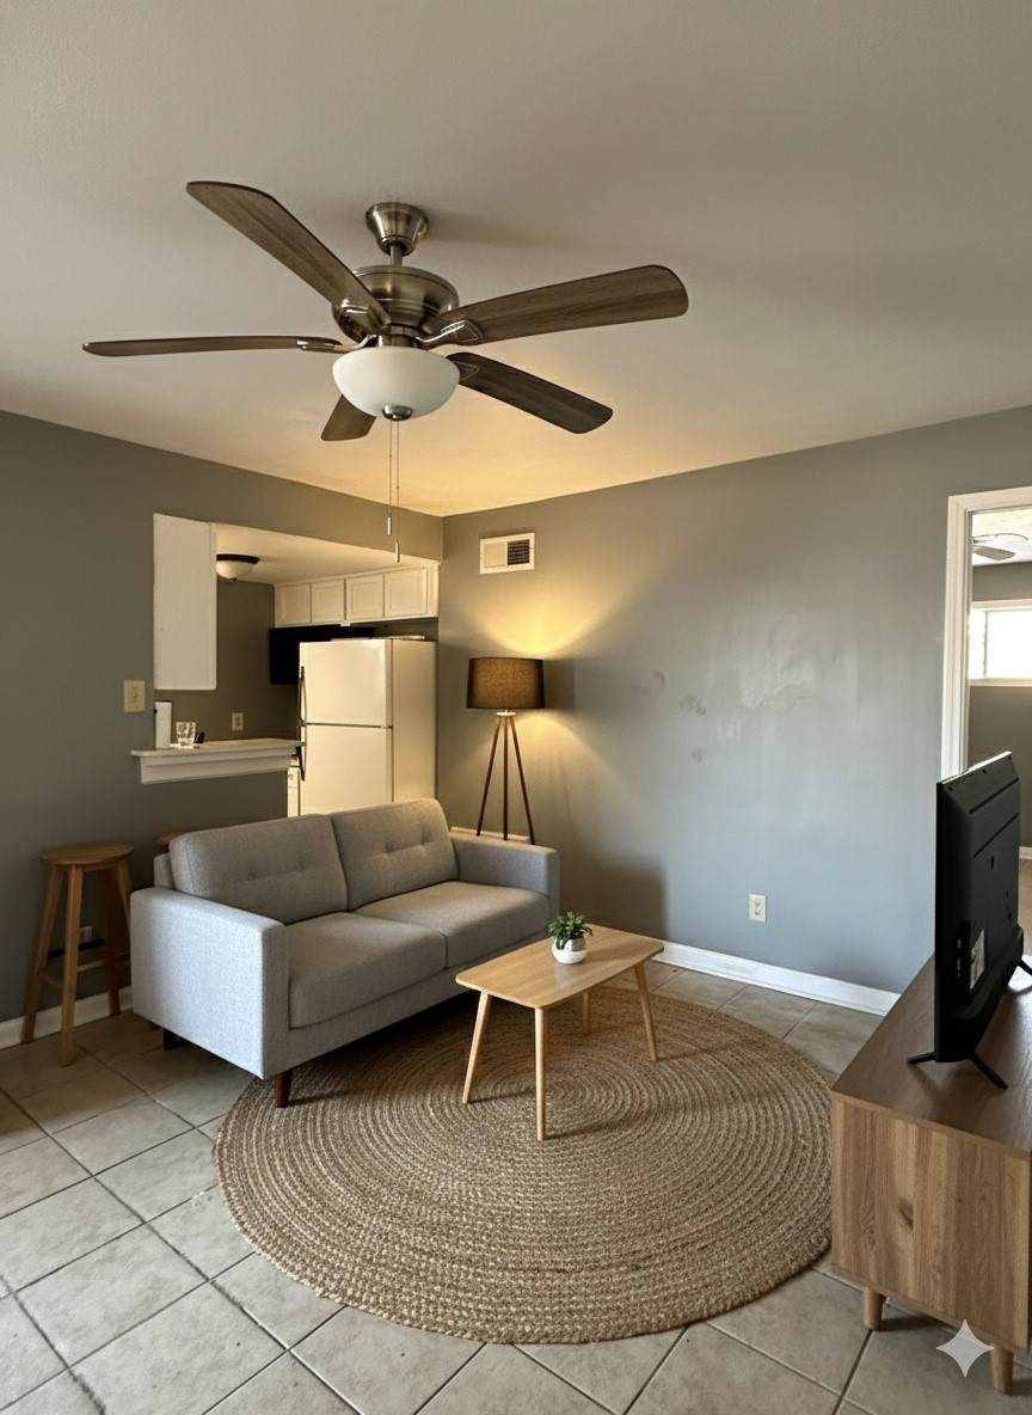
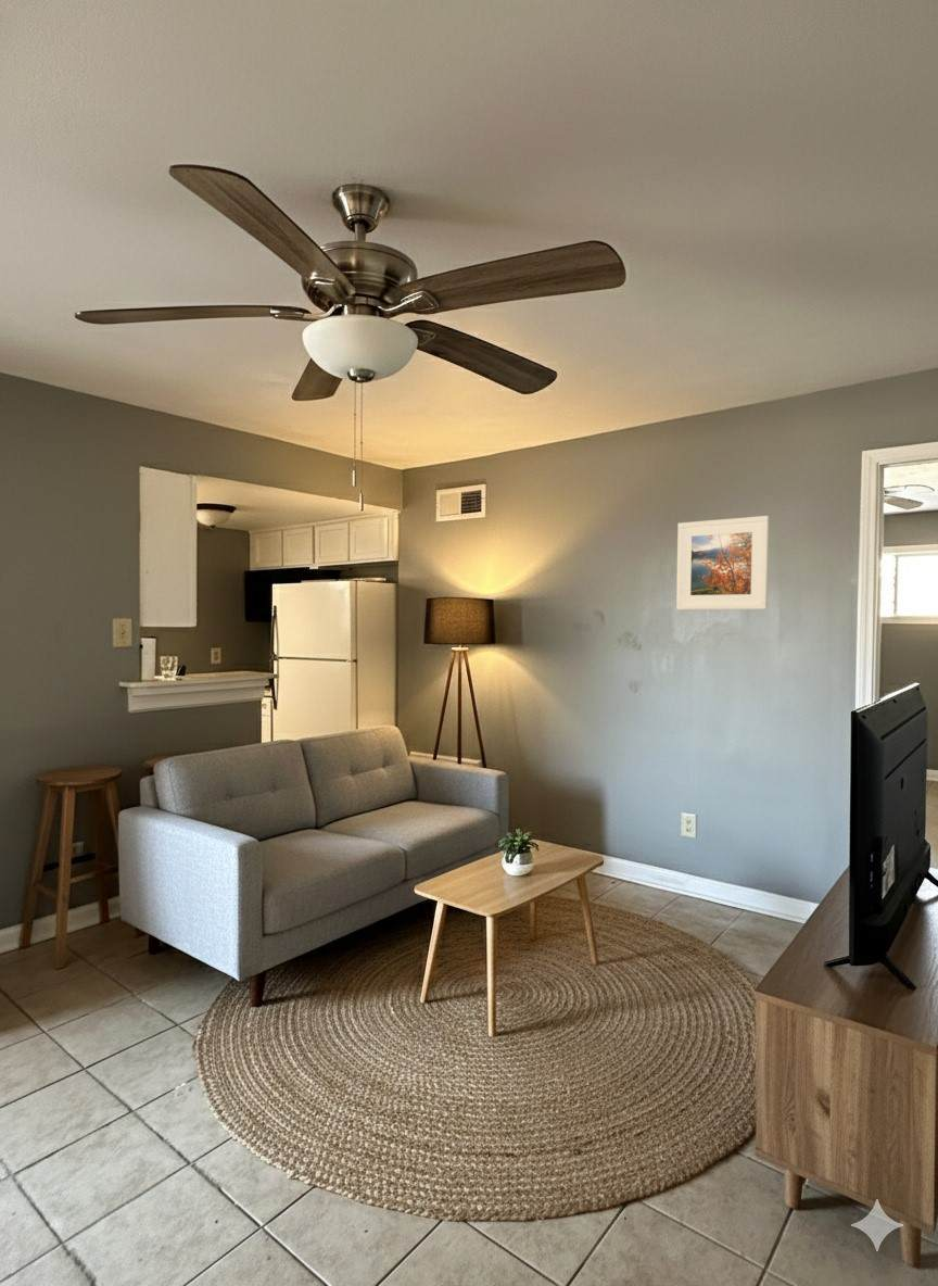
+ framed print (721, 564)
